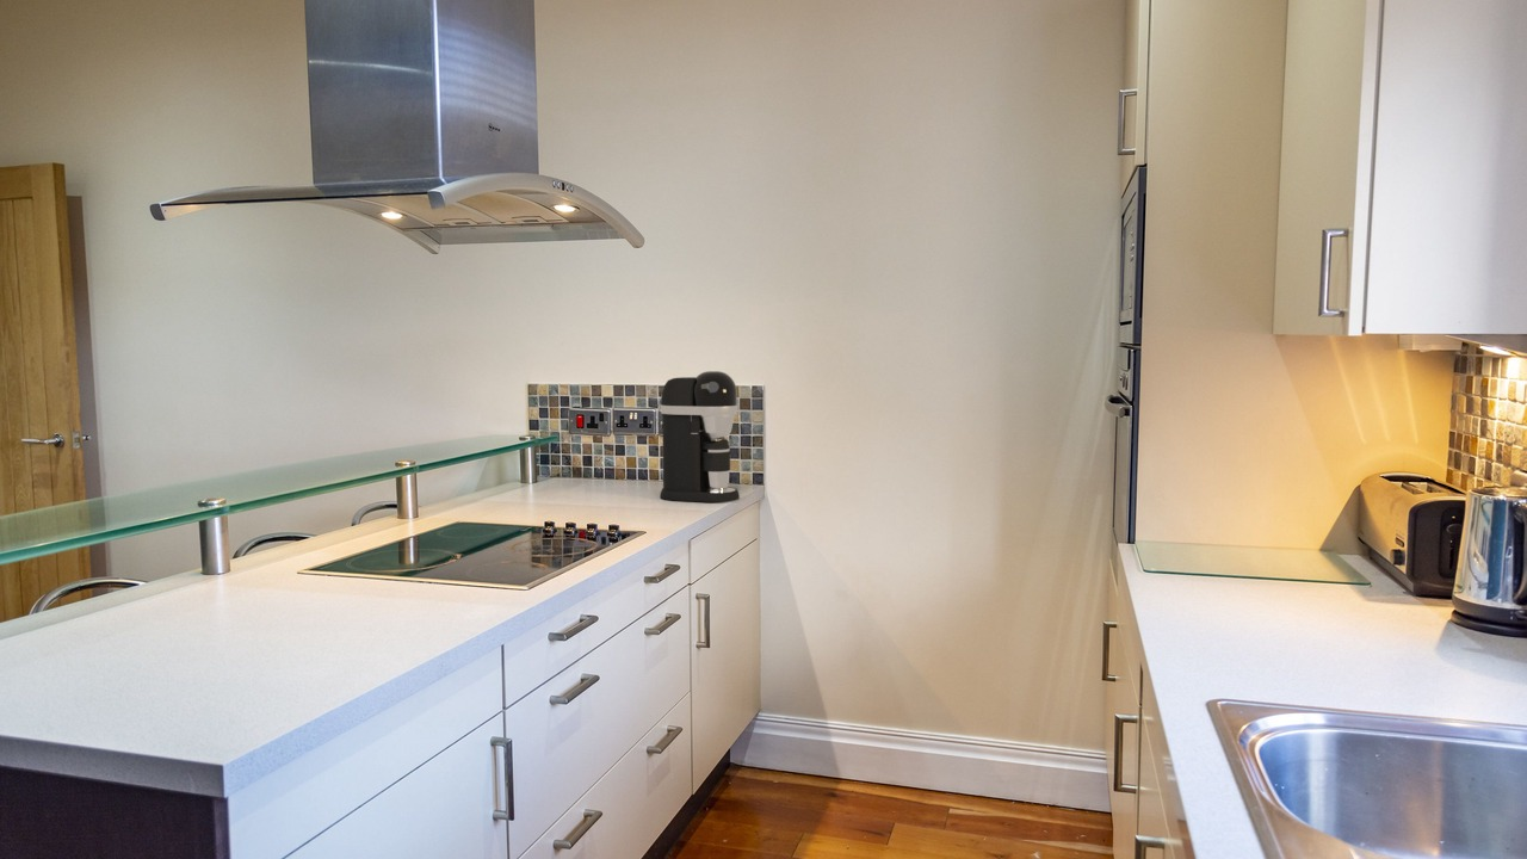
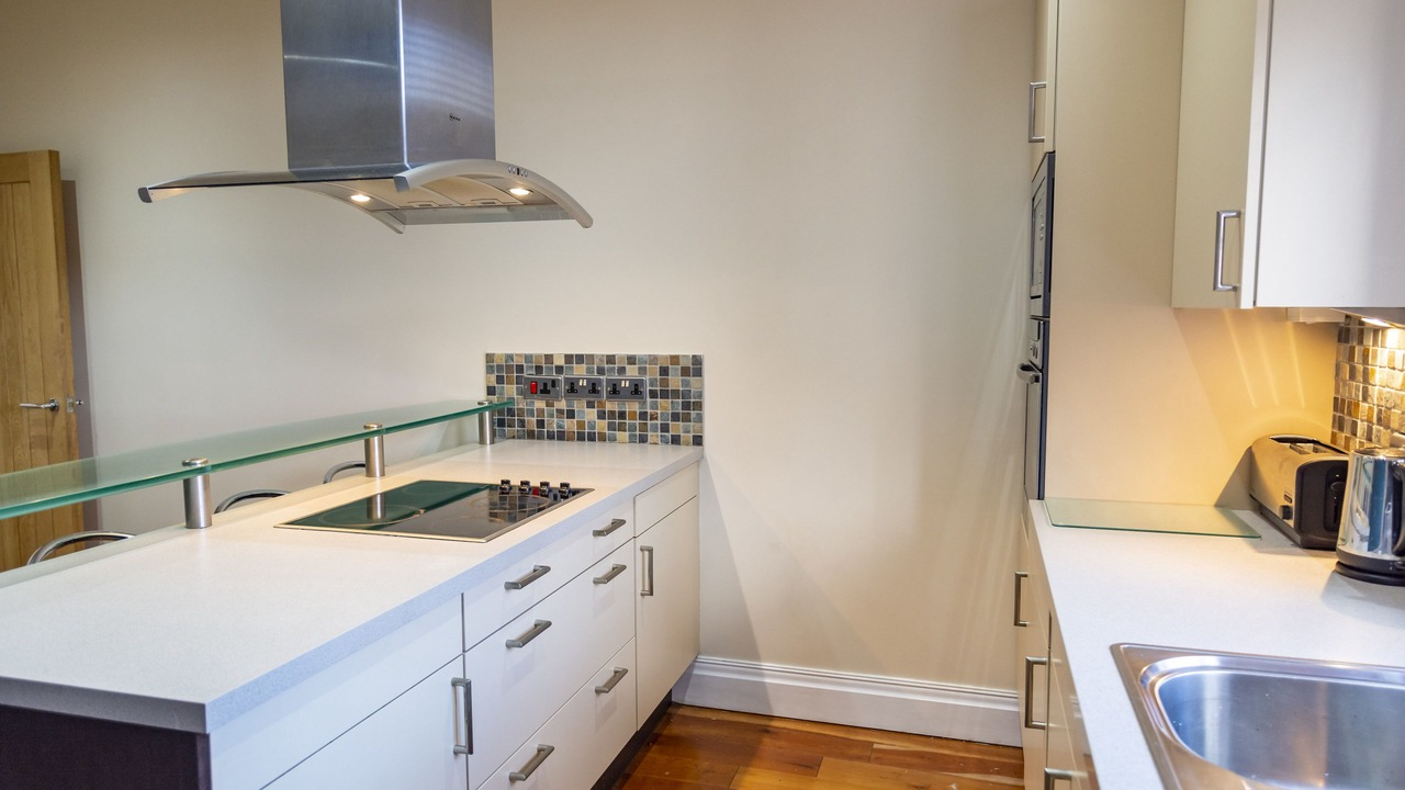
- coffee maker (699, 434)
